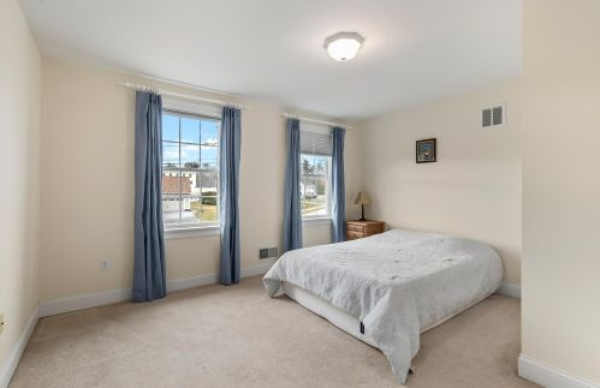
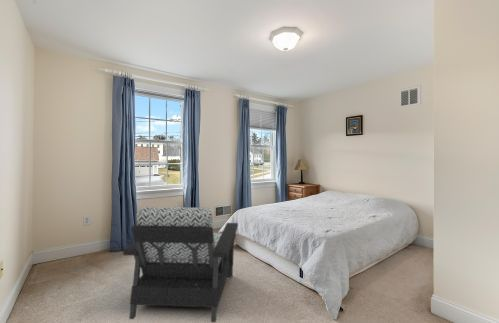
+ armchair (187, 247)
